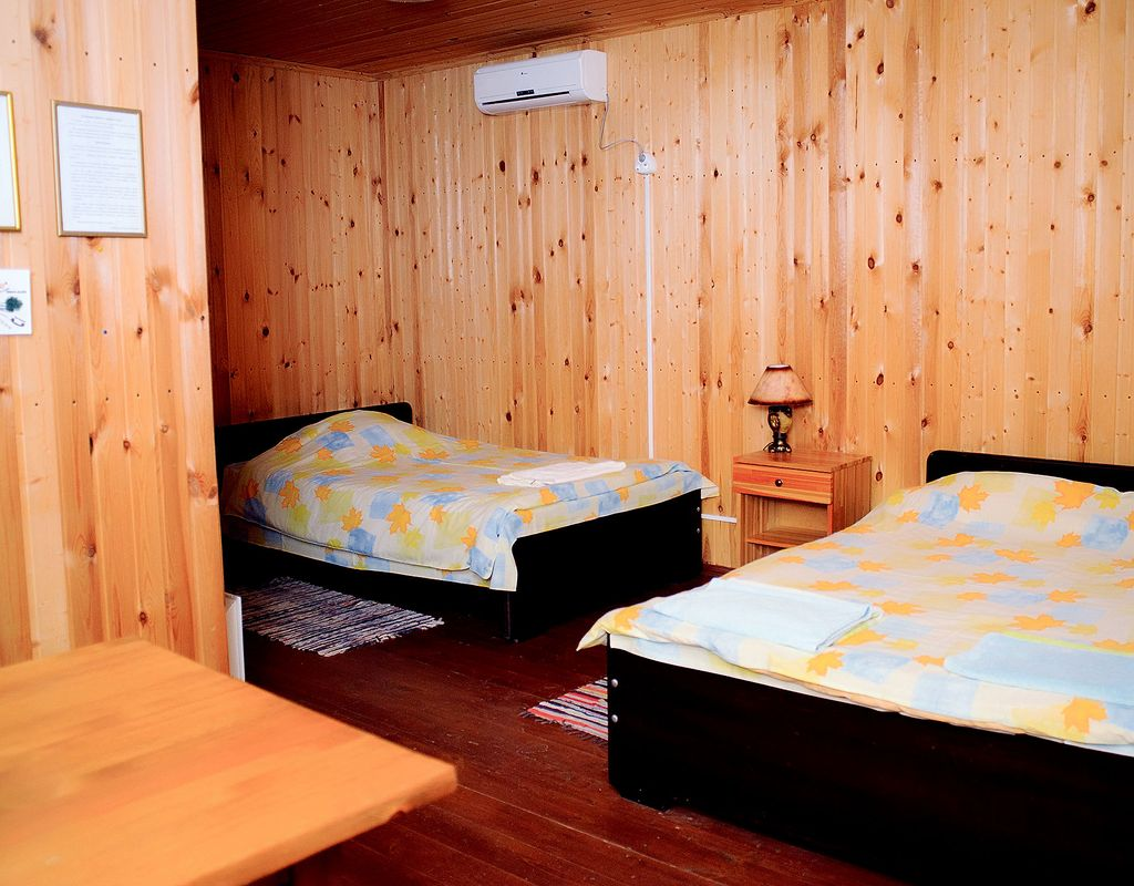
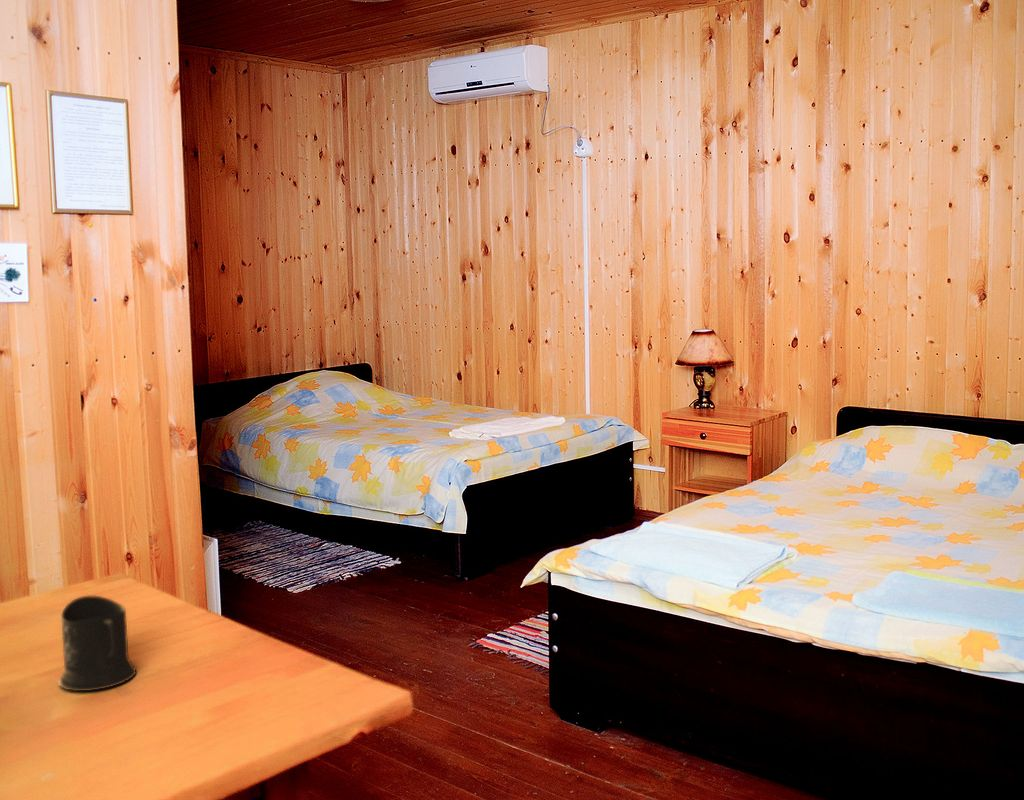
+ mug (99, 642)
